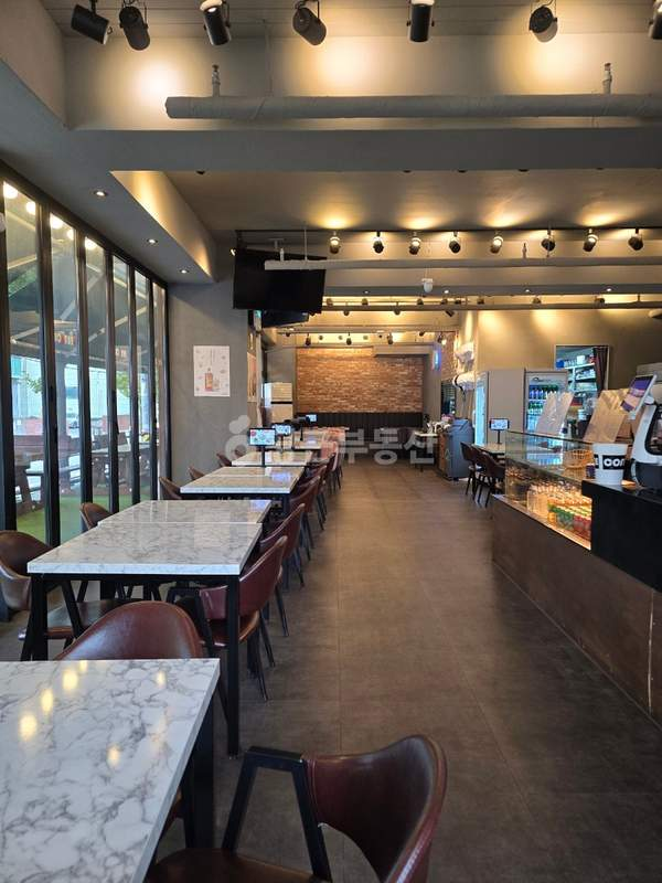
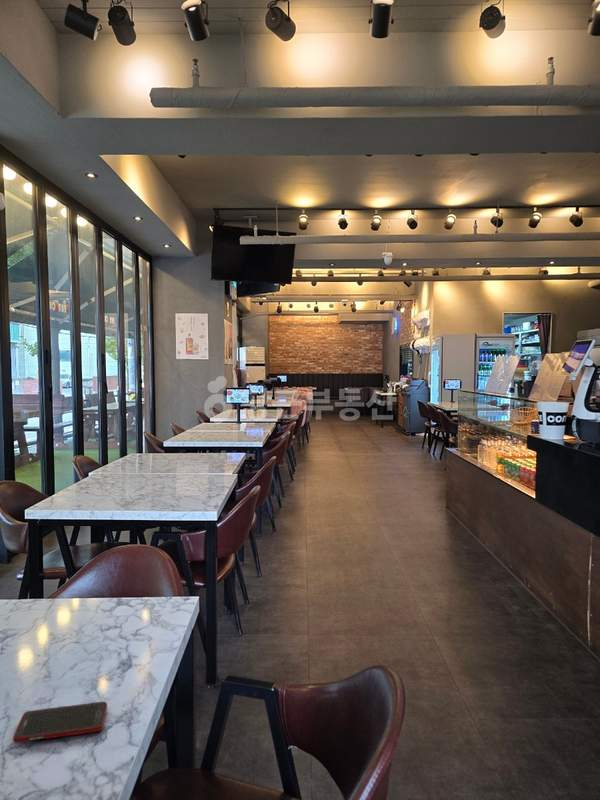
+ cell phone (62, 721)
